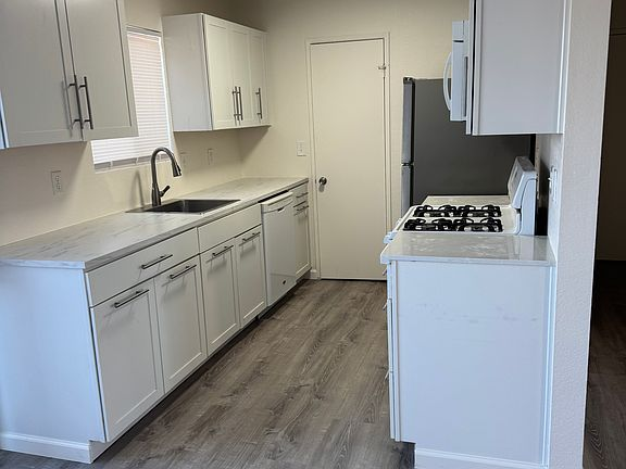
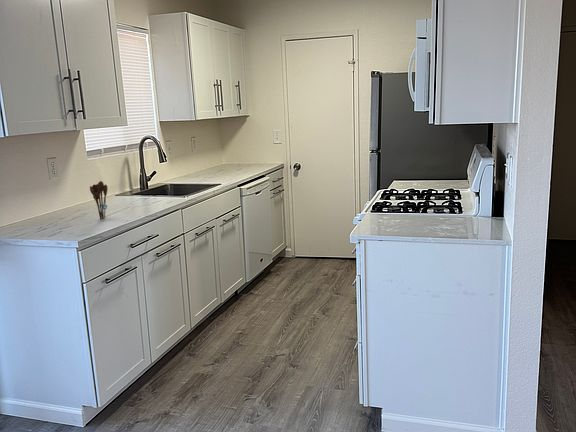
+ utensil holder (100, 200)
